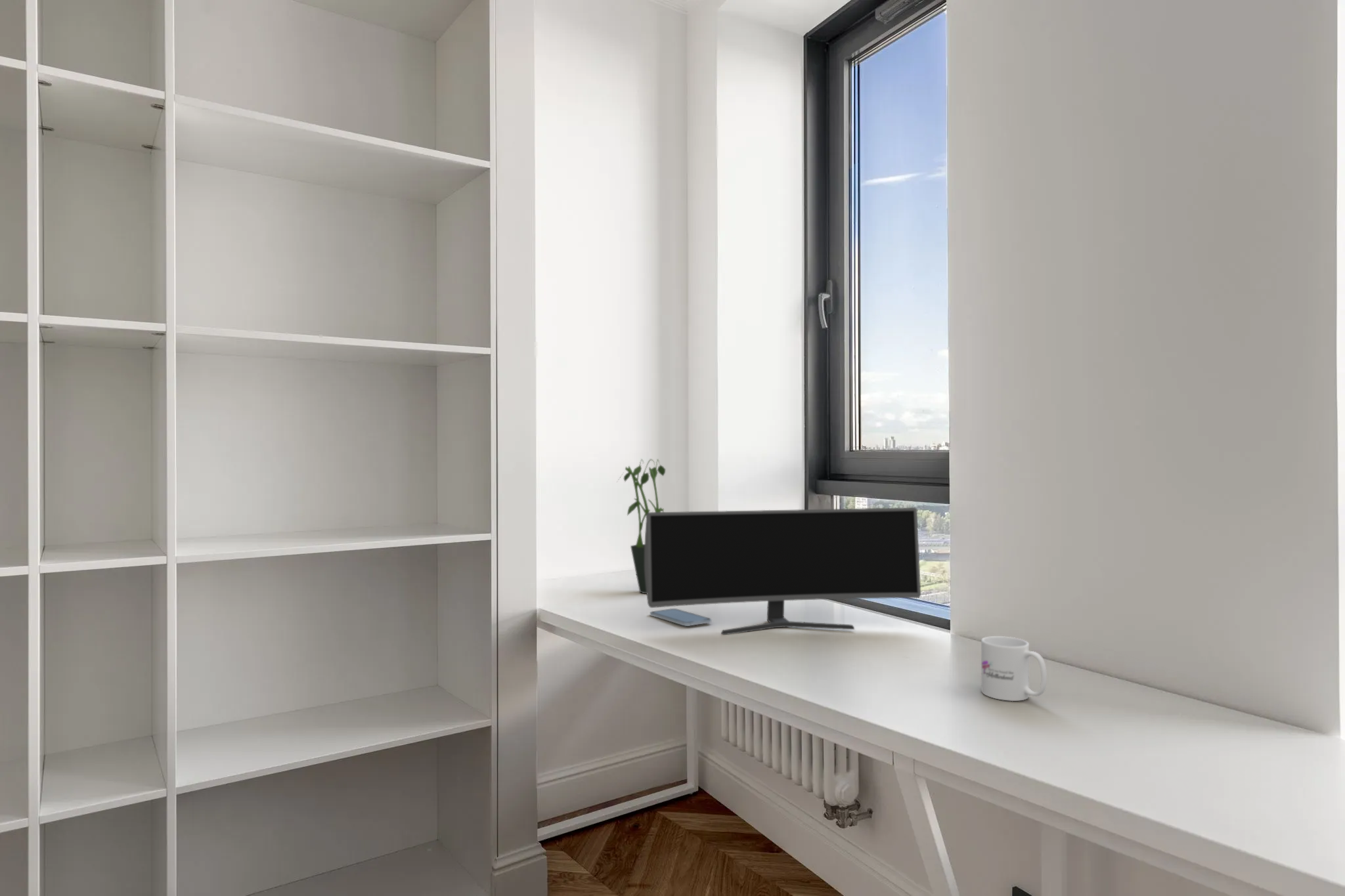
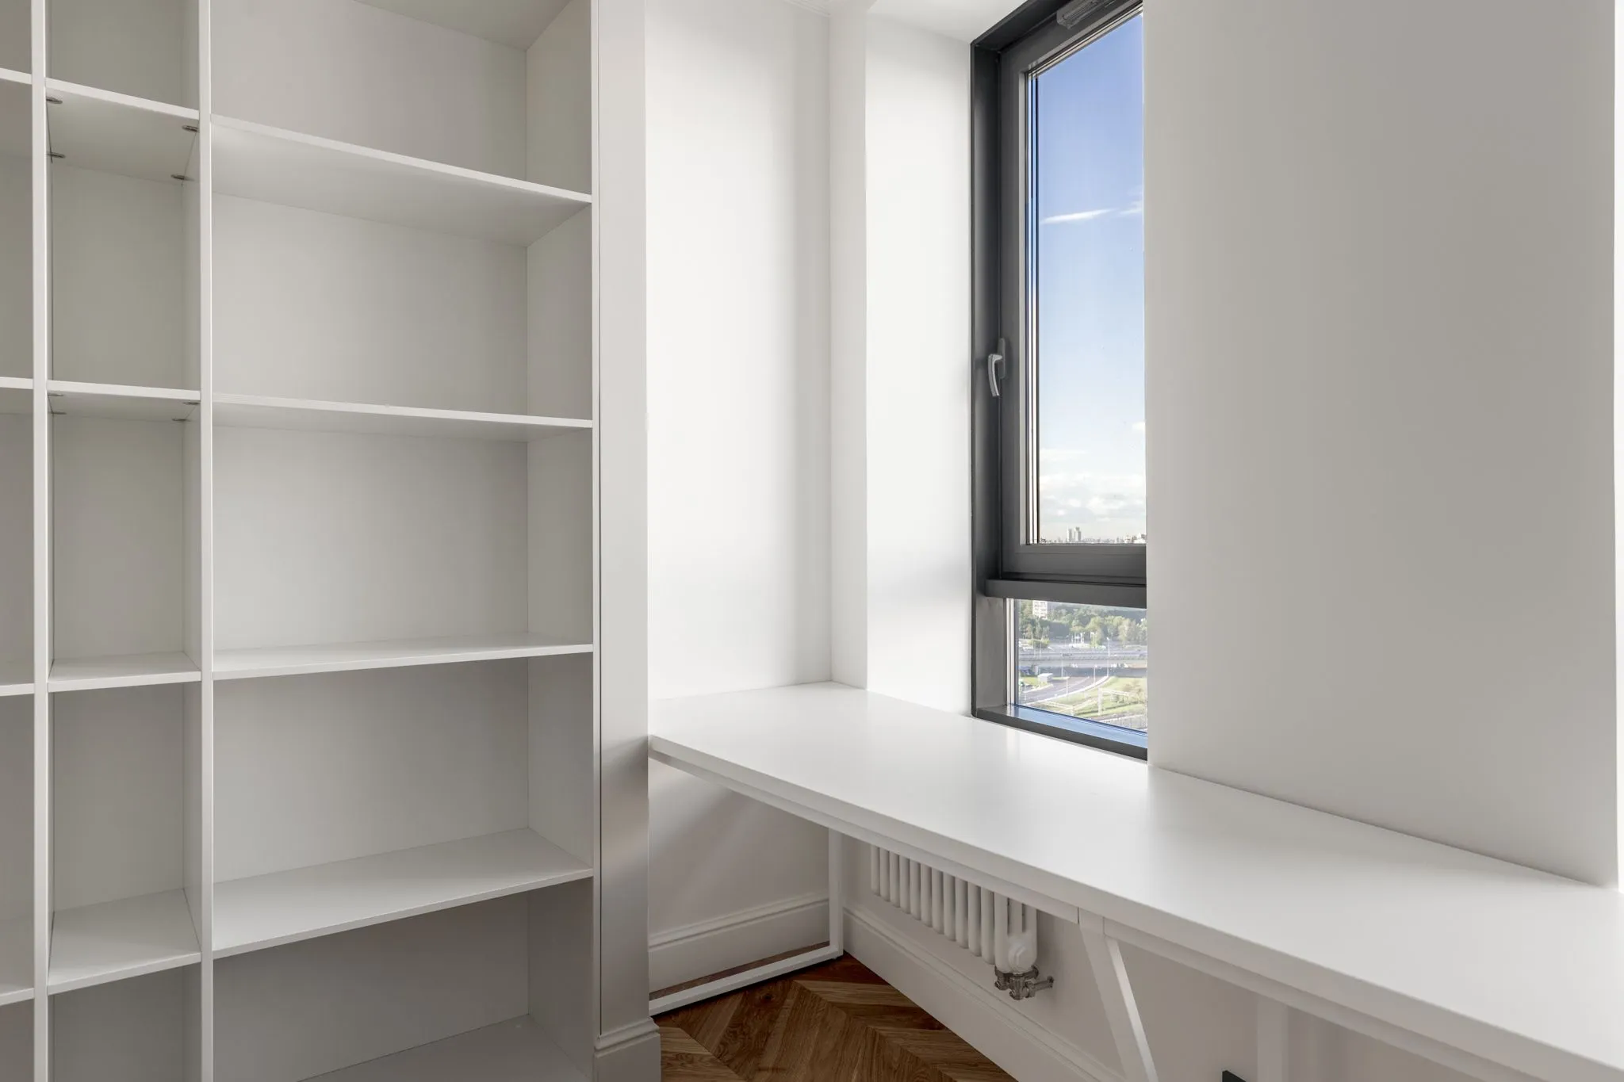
- mug (1014, 670)
- potted plant (642, 524)
- smartphone (680, 616)
- monitor (781, 567)
